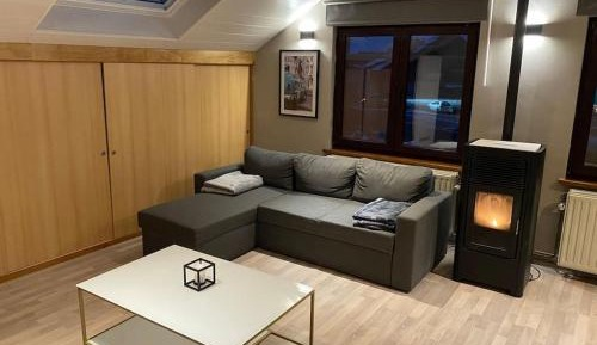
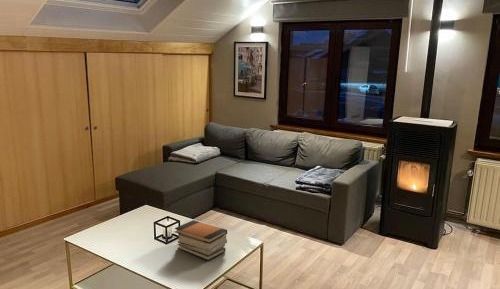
+ book stack (201, 239)
